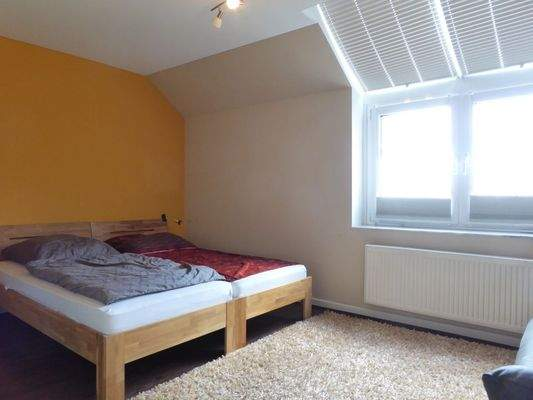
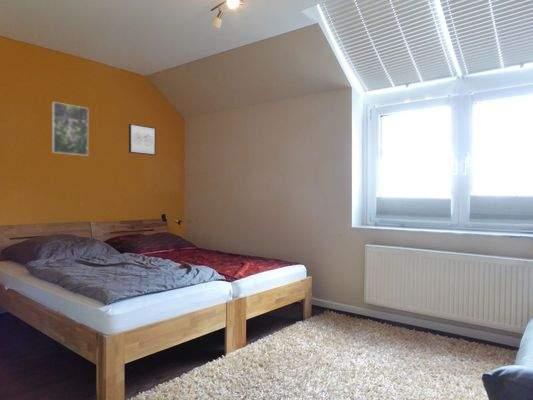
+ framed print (70, 129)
+ wall art (142, 140)
